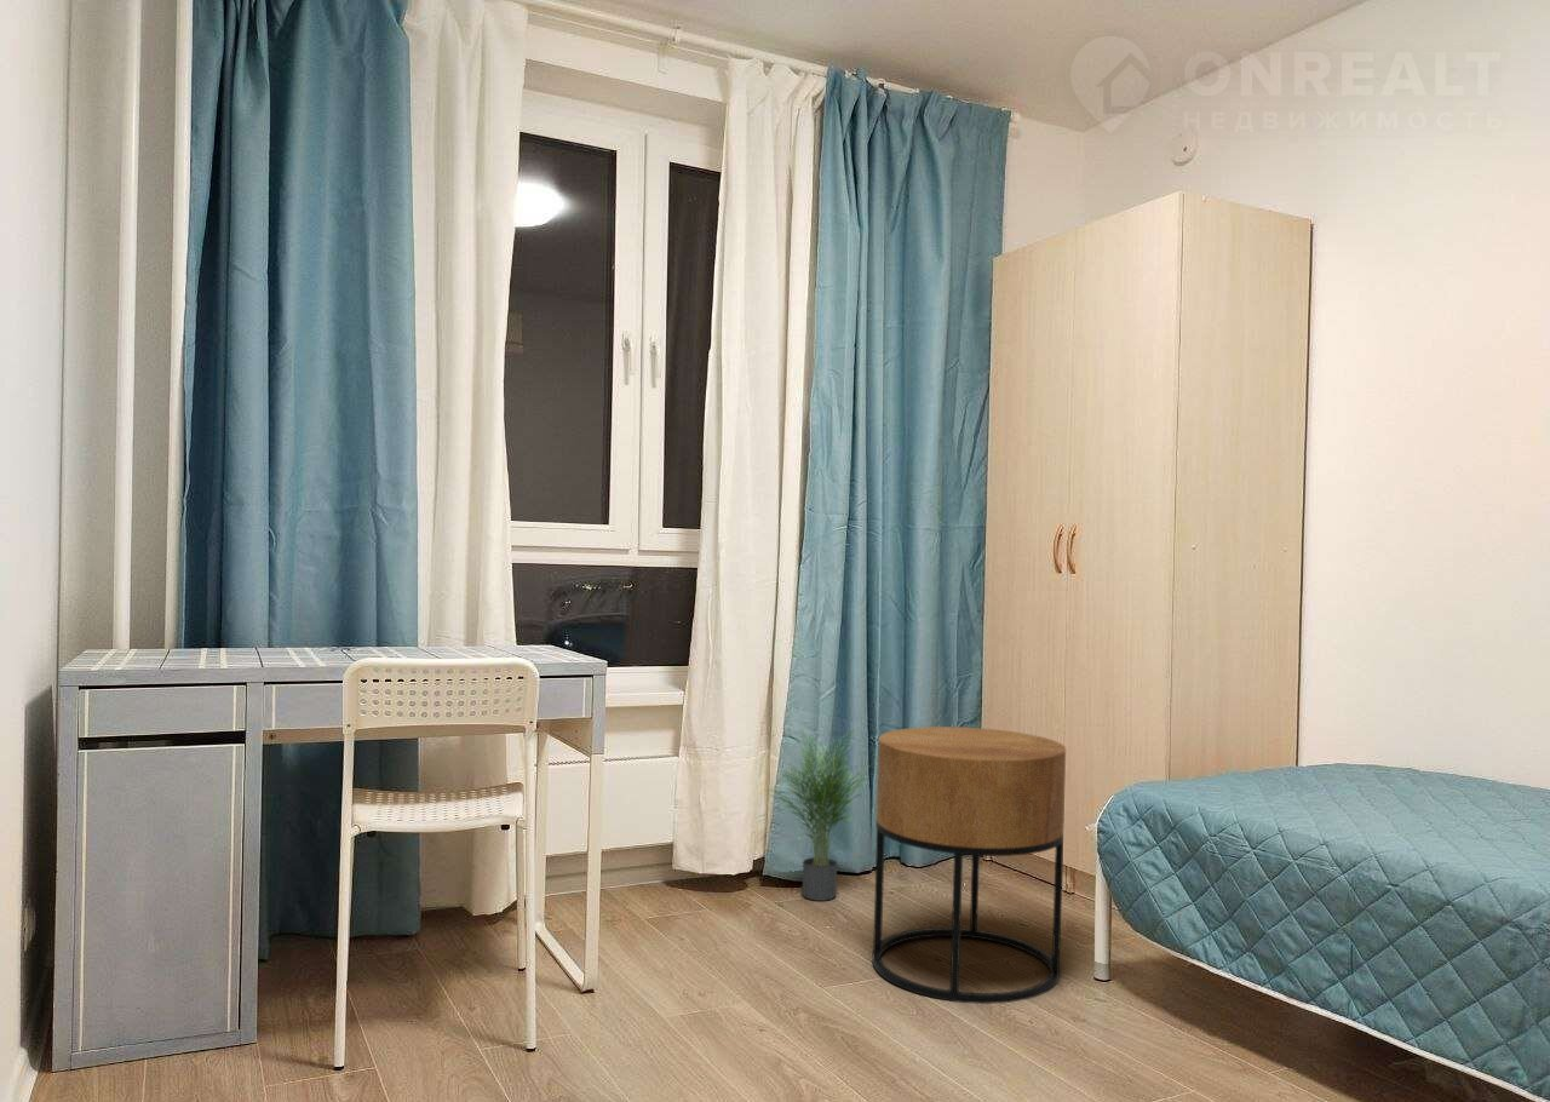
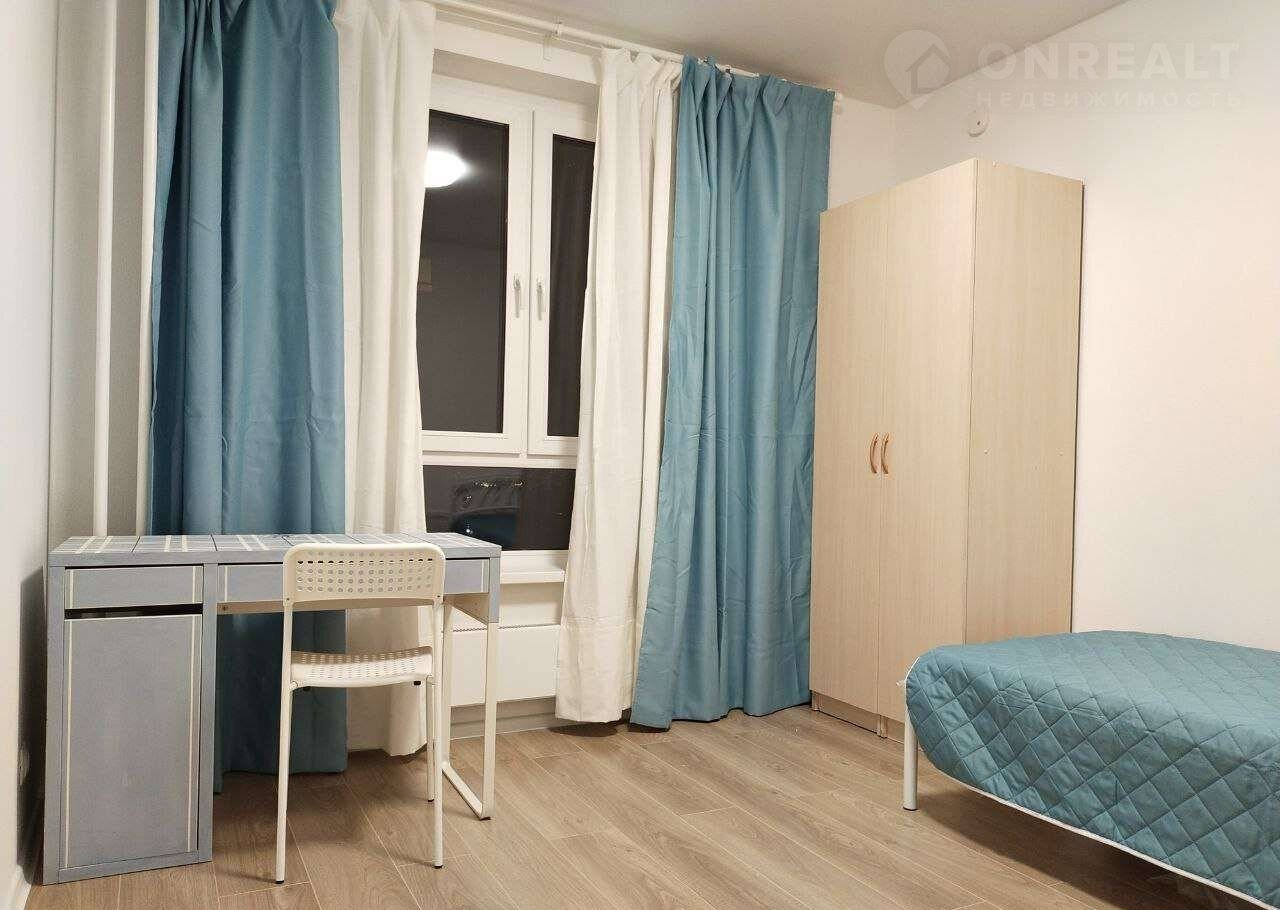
- potted plant (814, 811)
- side table (968, 854)
